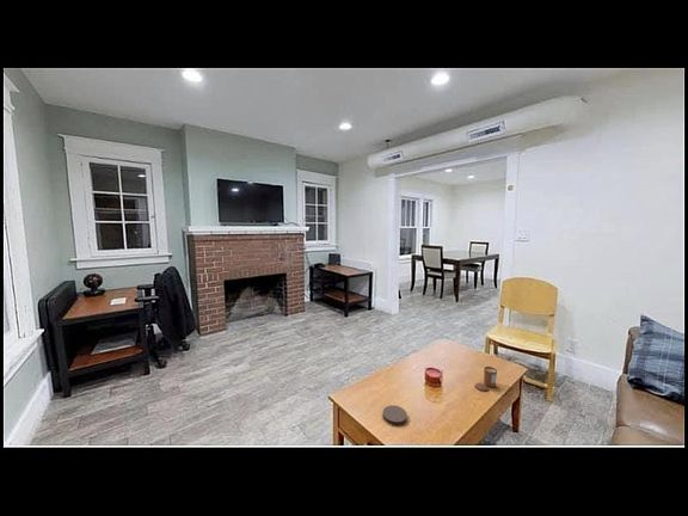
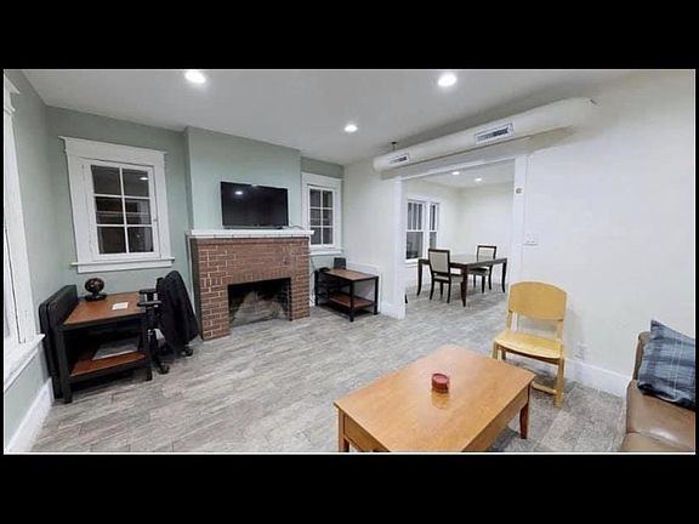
- coaster (394, 414)
- candle (485, 377)
